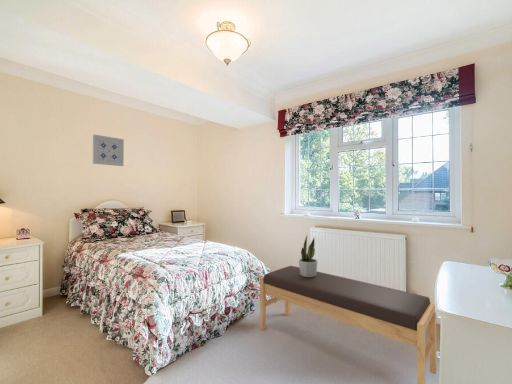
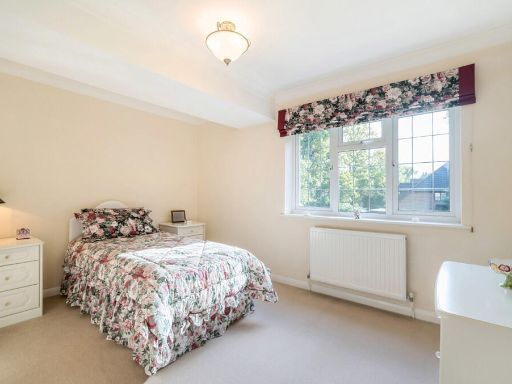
- bench (336, 315)
- wall art (108, 151)
- potted plant (307, 254)
